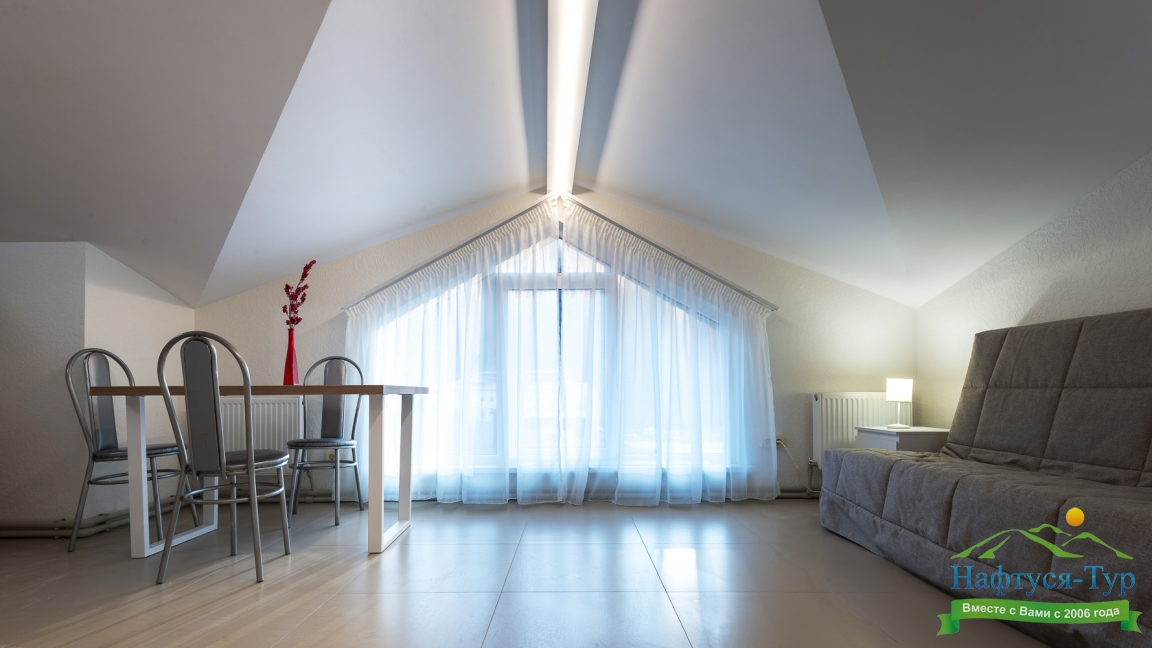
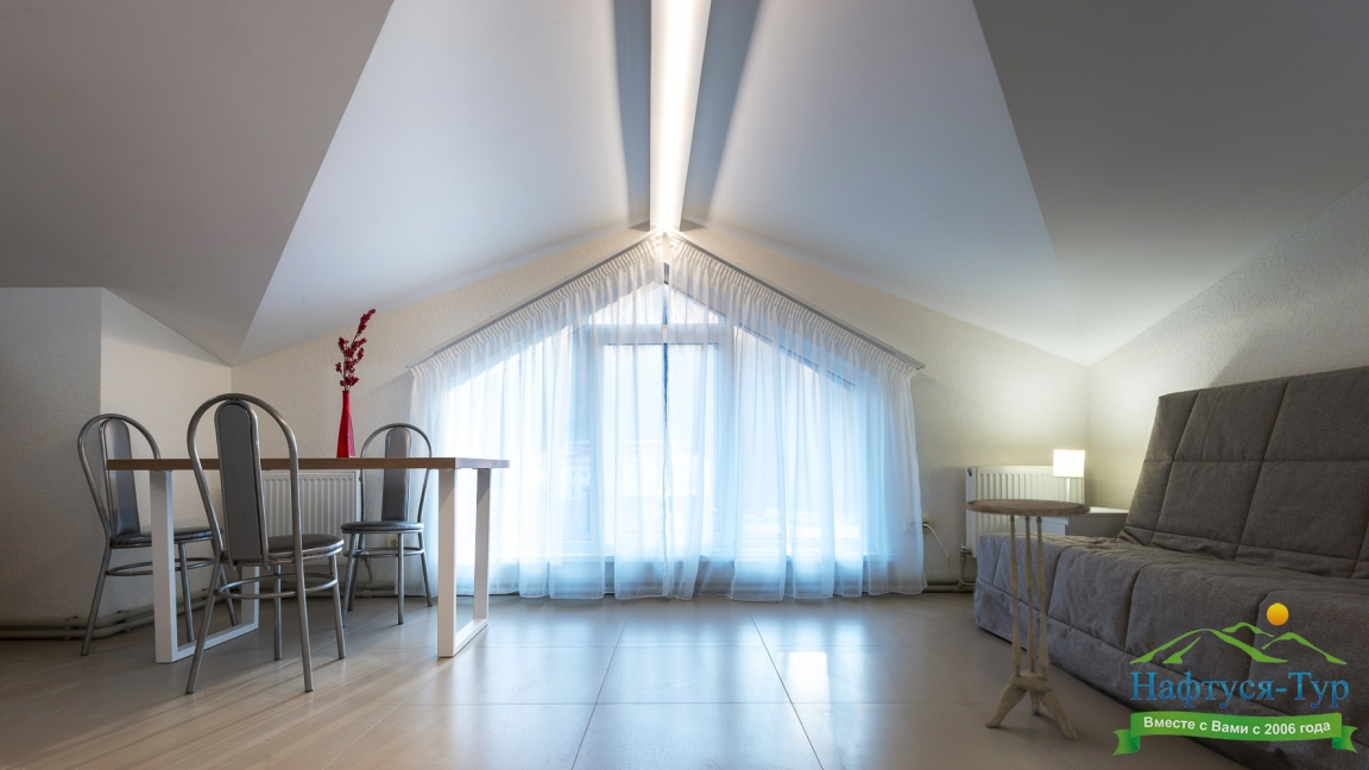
+ side table (1029, 613)
